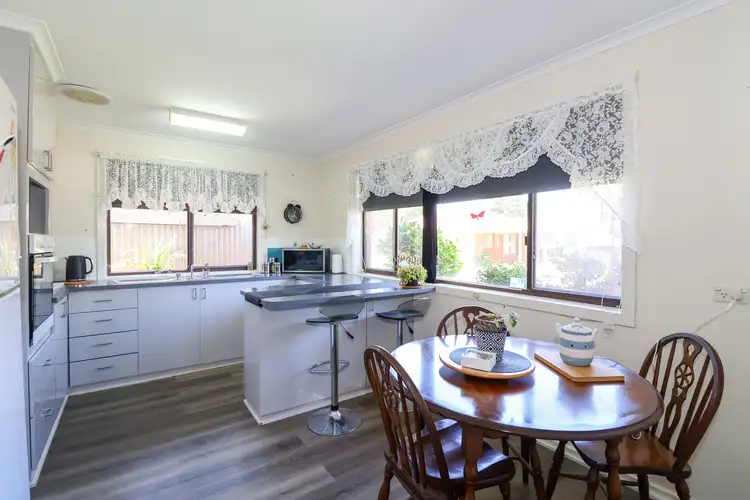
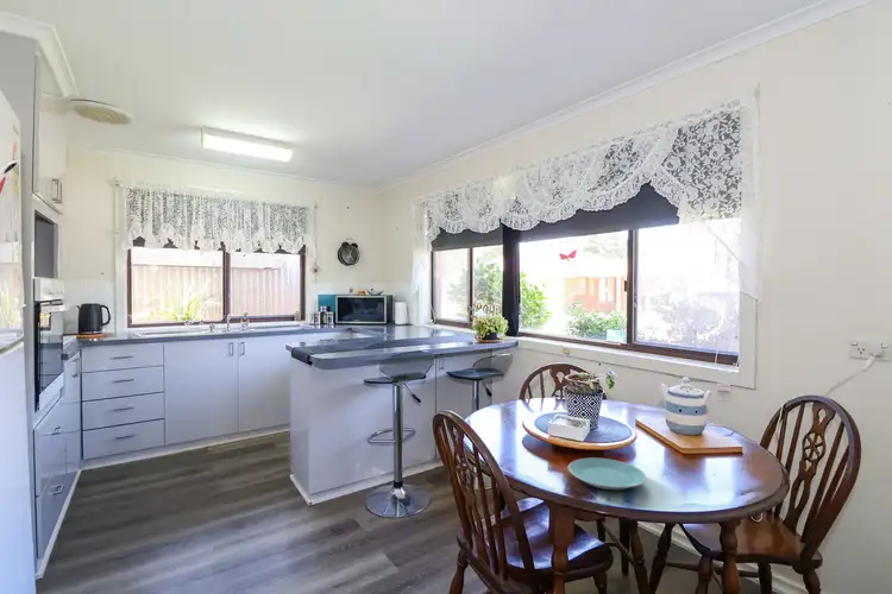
+ plate (605, 474)
